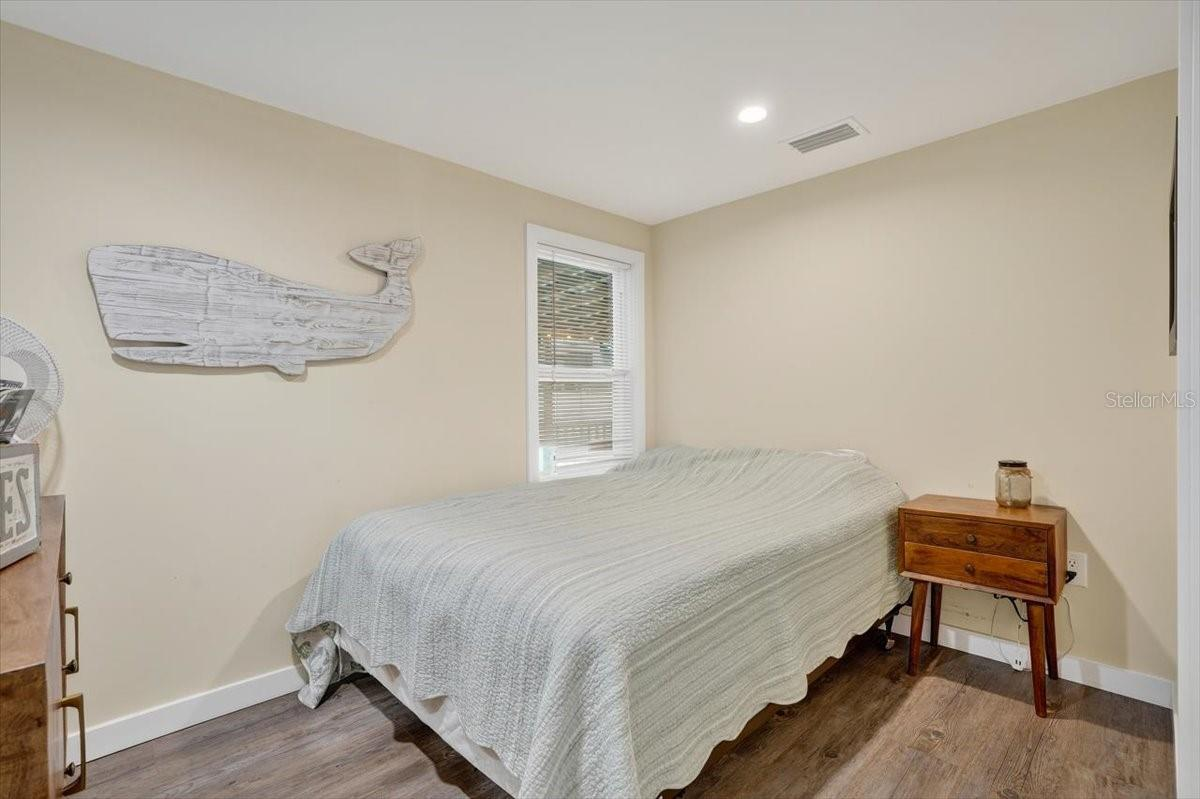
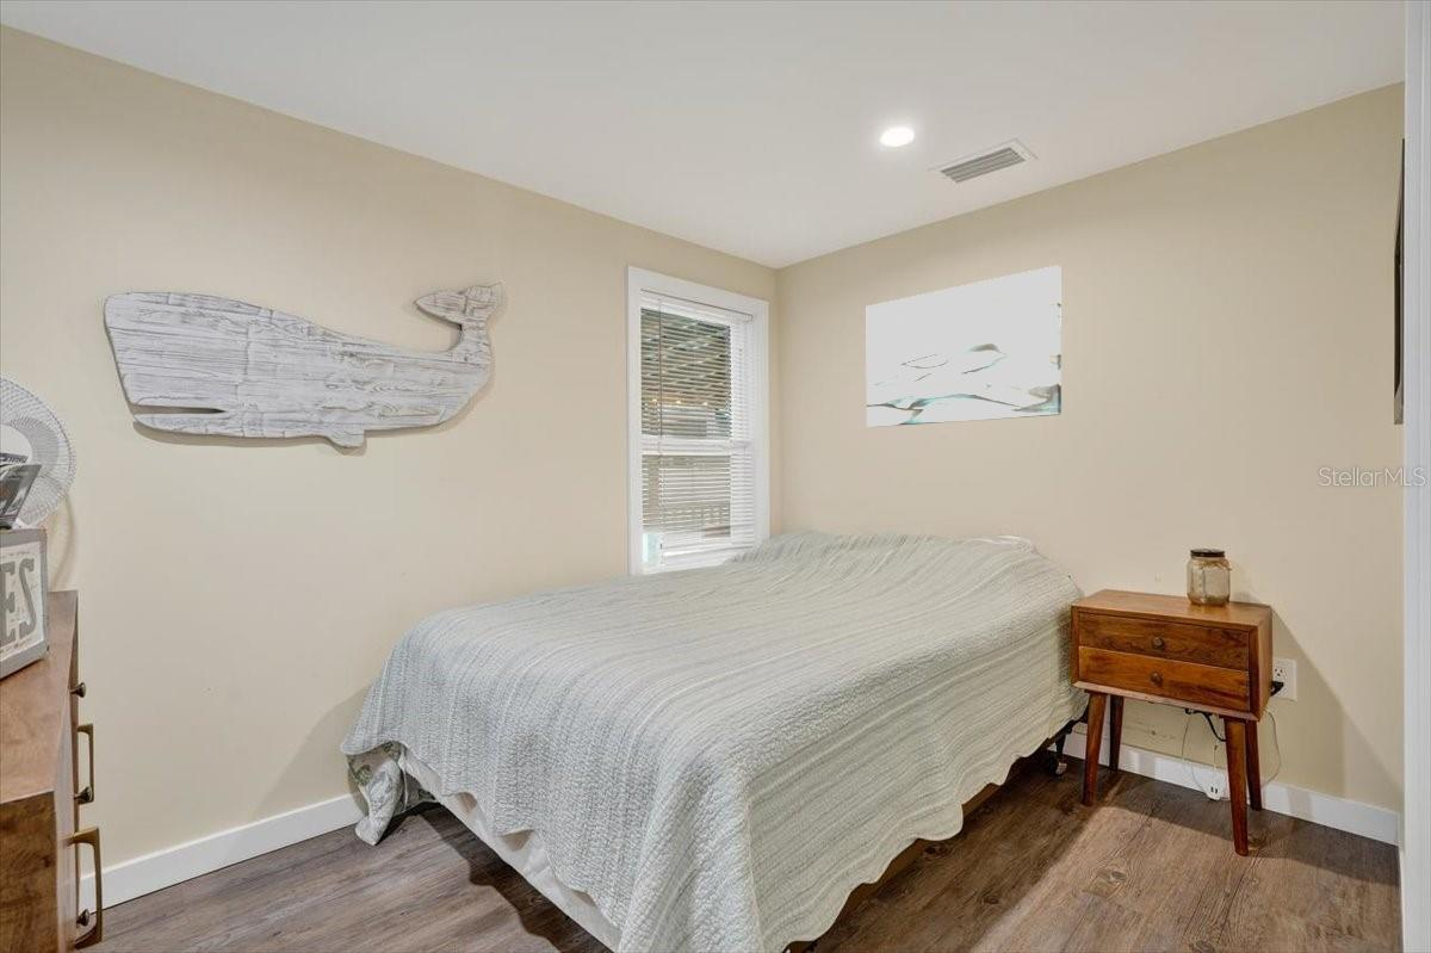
+ wall art (953, 354)
